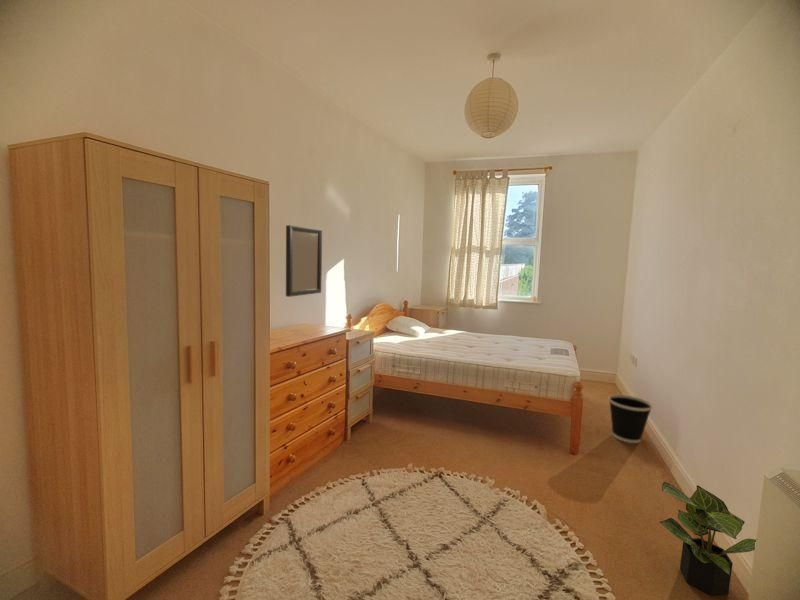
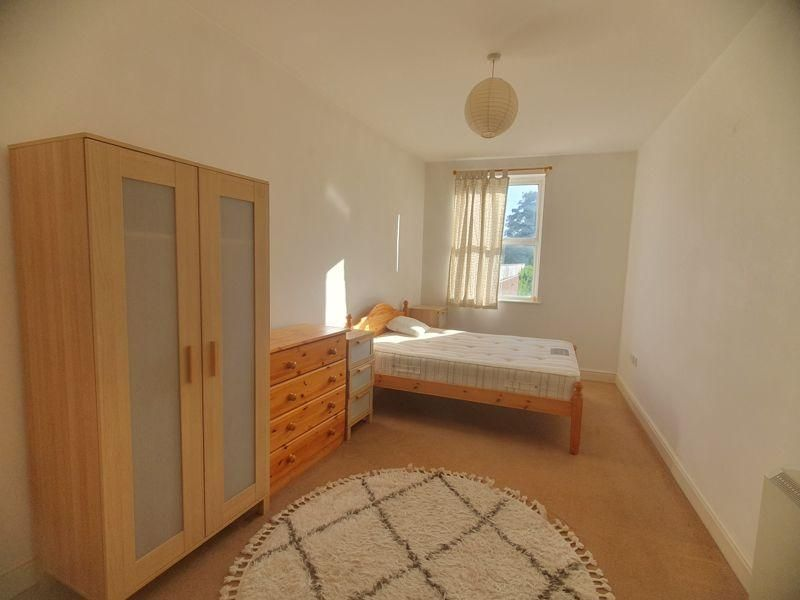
- potted plant (699, 533)
- home mirror (304, 261)
- wastebasket (628, 419)
